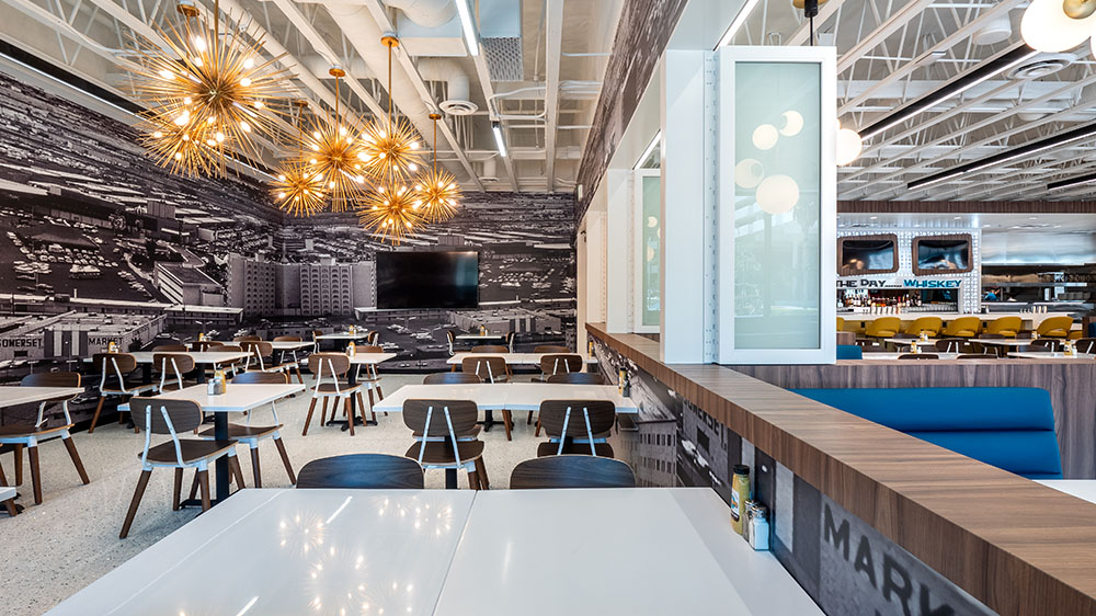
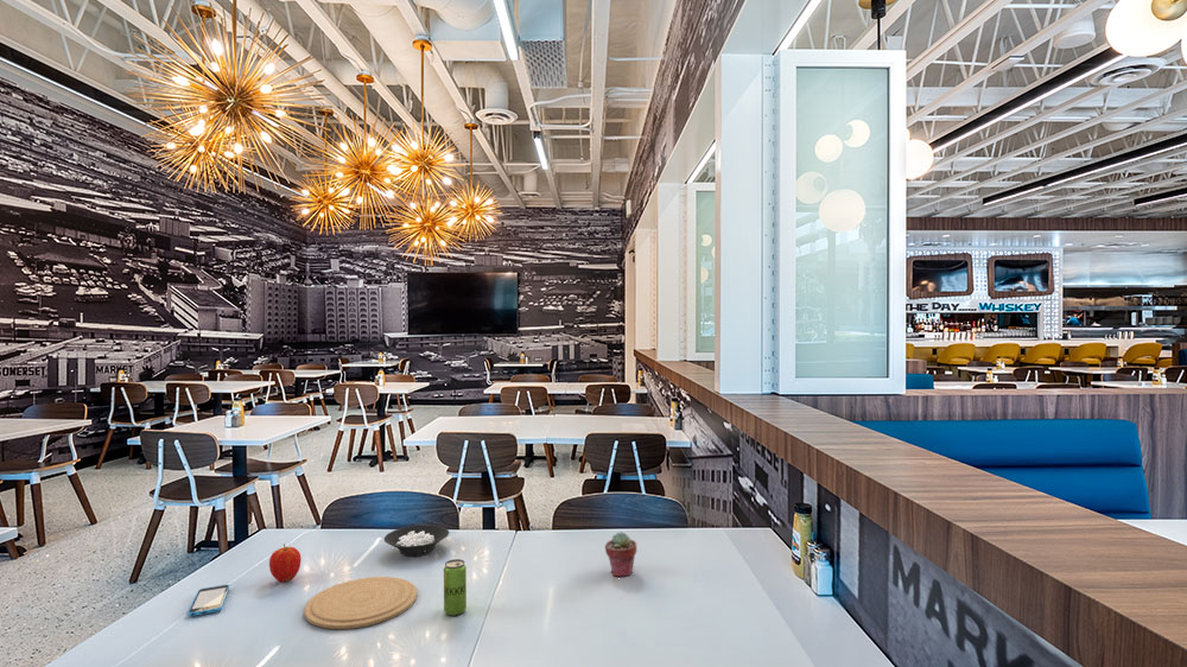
+ cereal bowl (417, 542)
+ apple (285, 561)
+ plate (362, 599)
+ smartphone (209, 599)
+ beverage can (455, 586)
+ potted succulent (621, 552)
